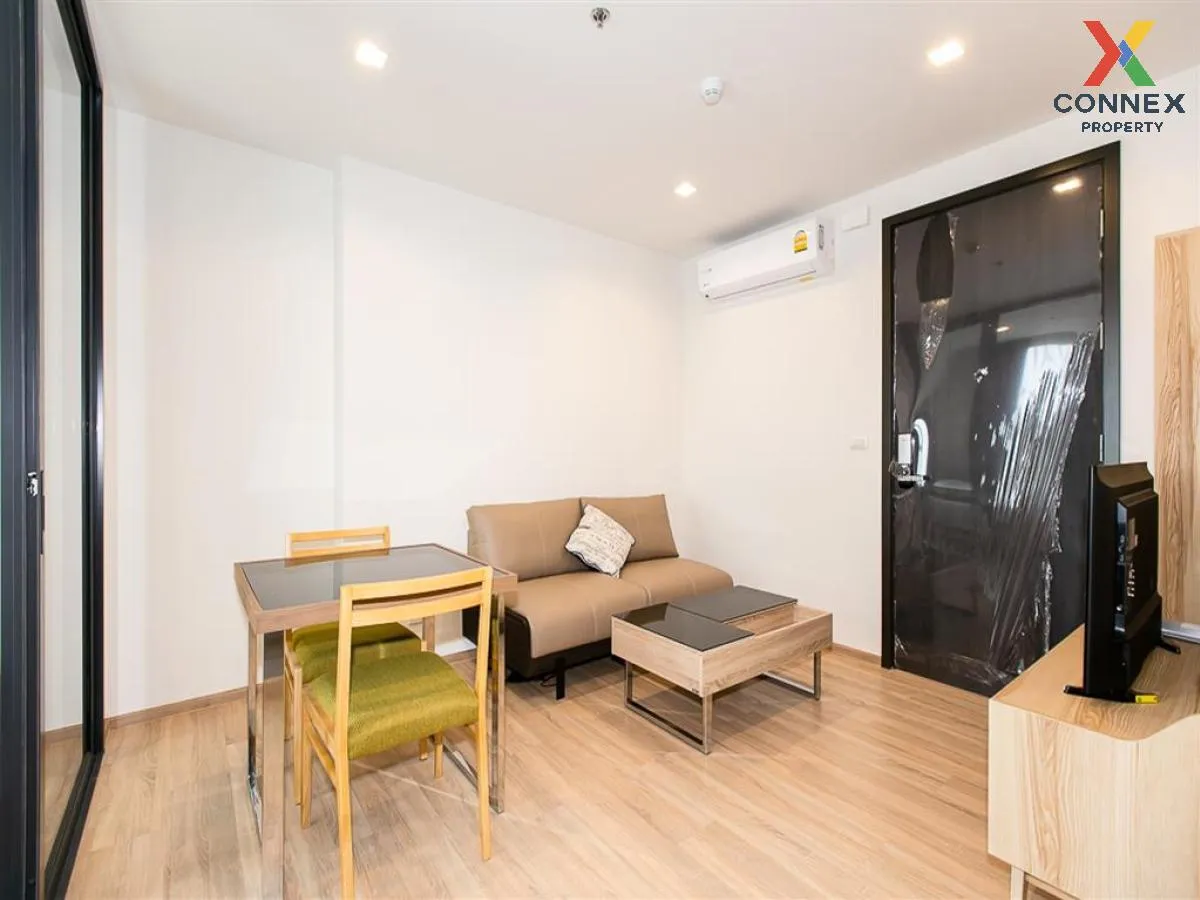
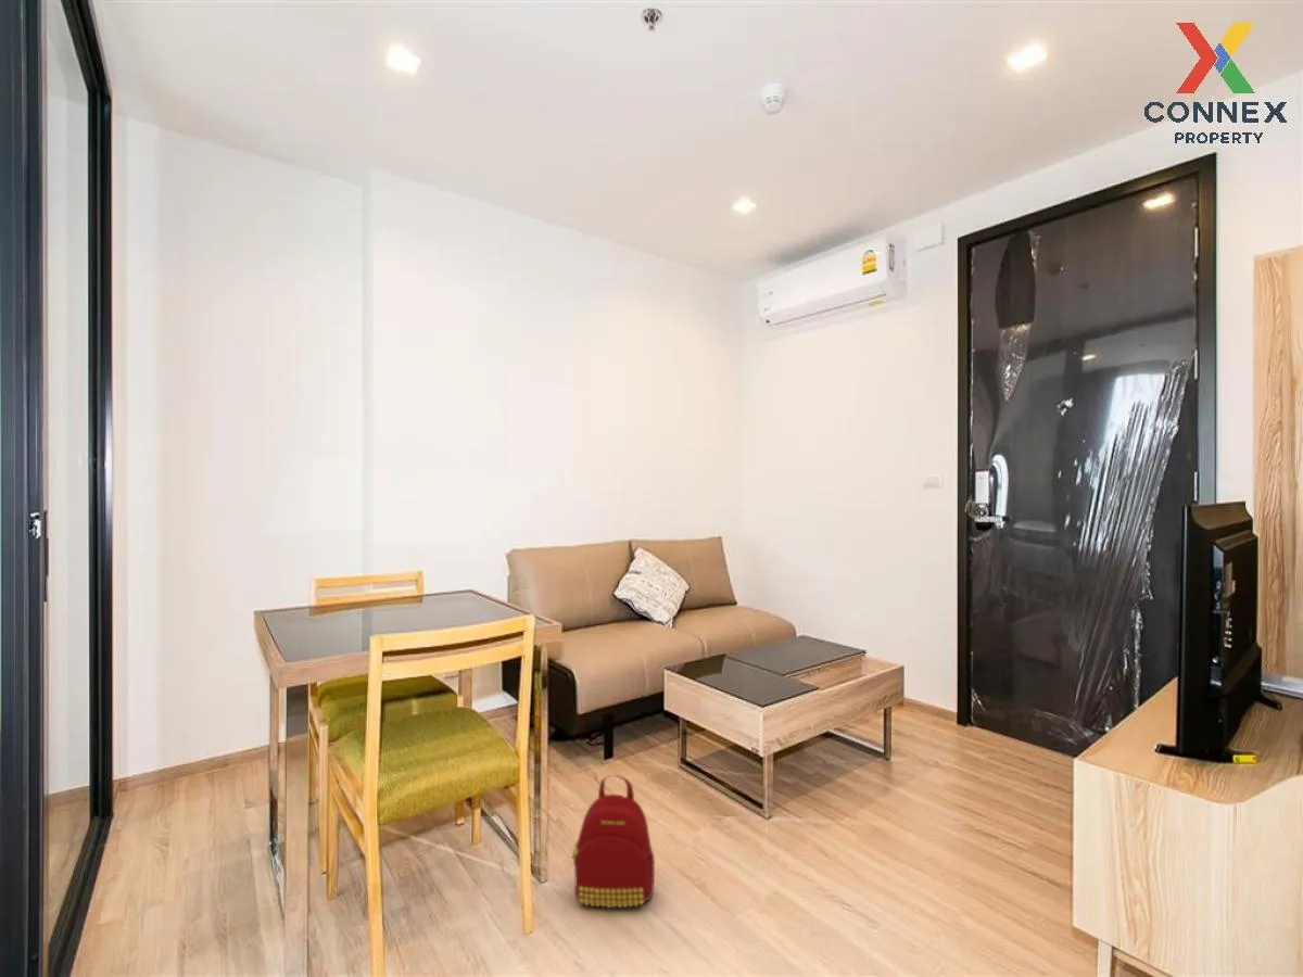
+ backpack (612, 839)
